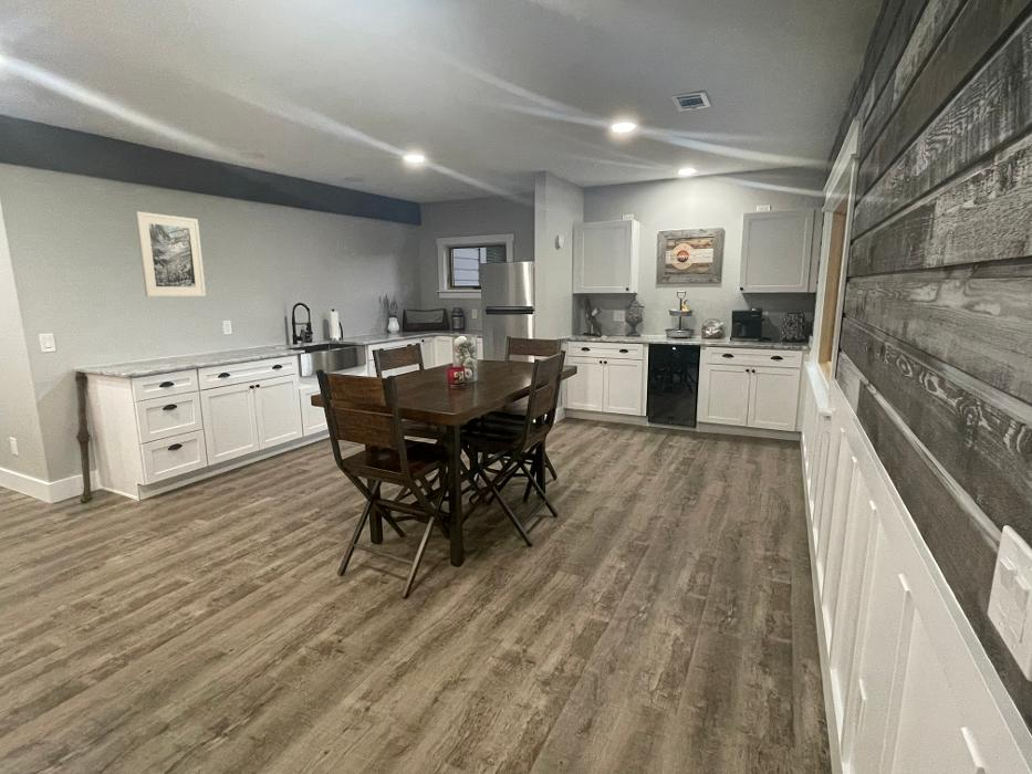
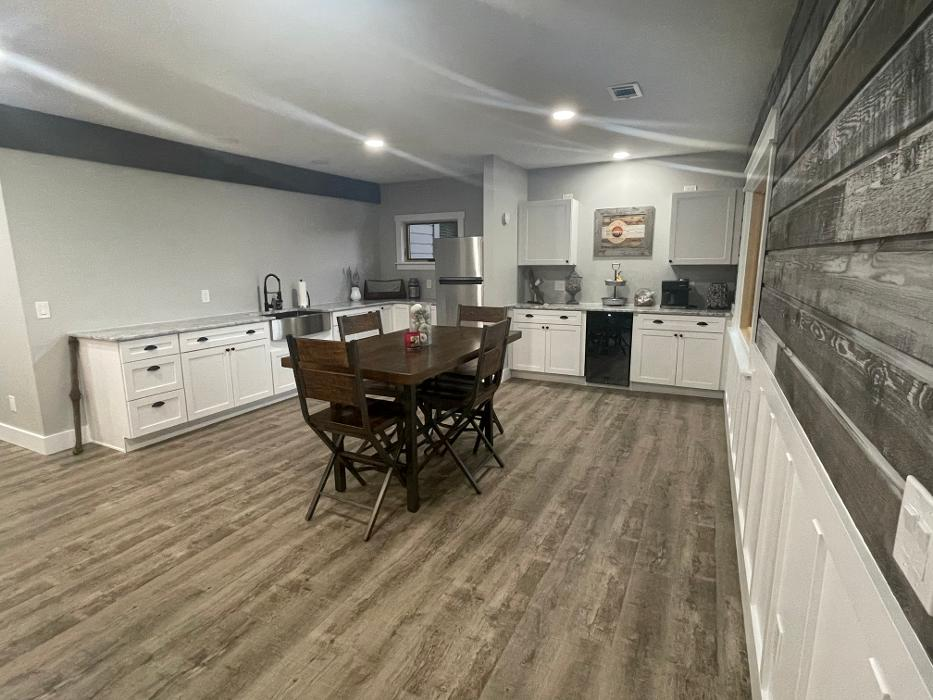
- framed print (173, 257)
